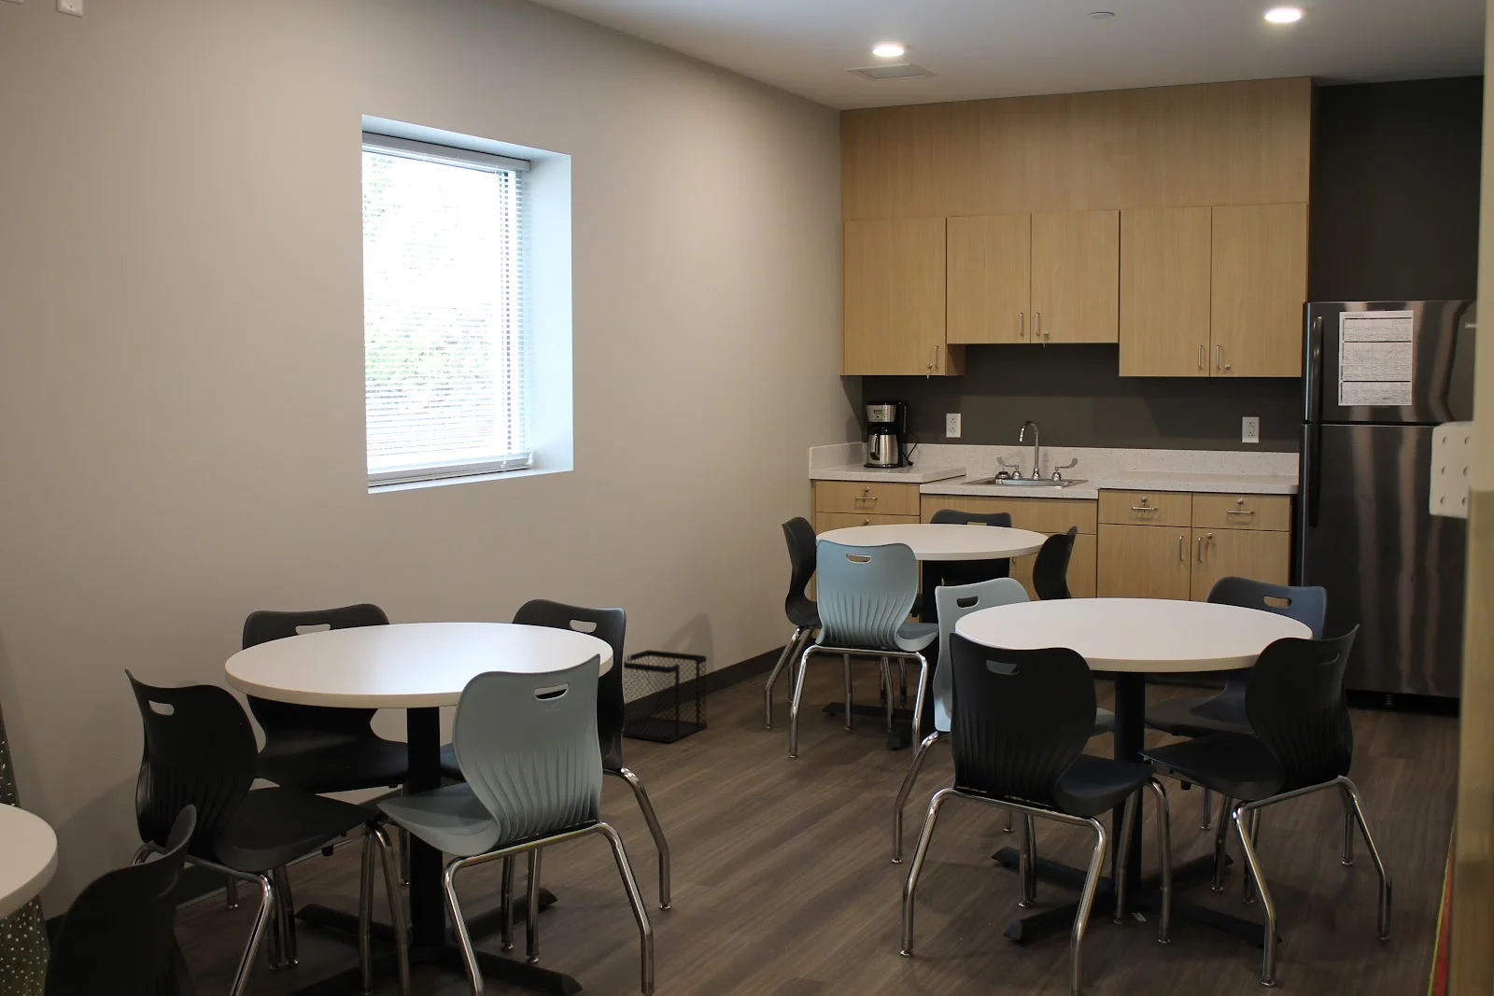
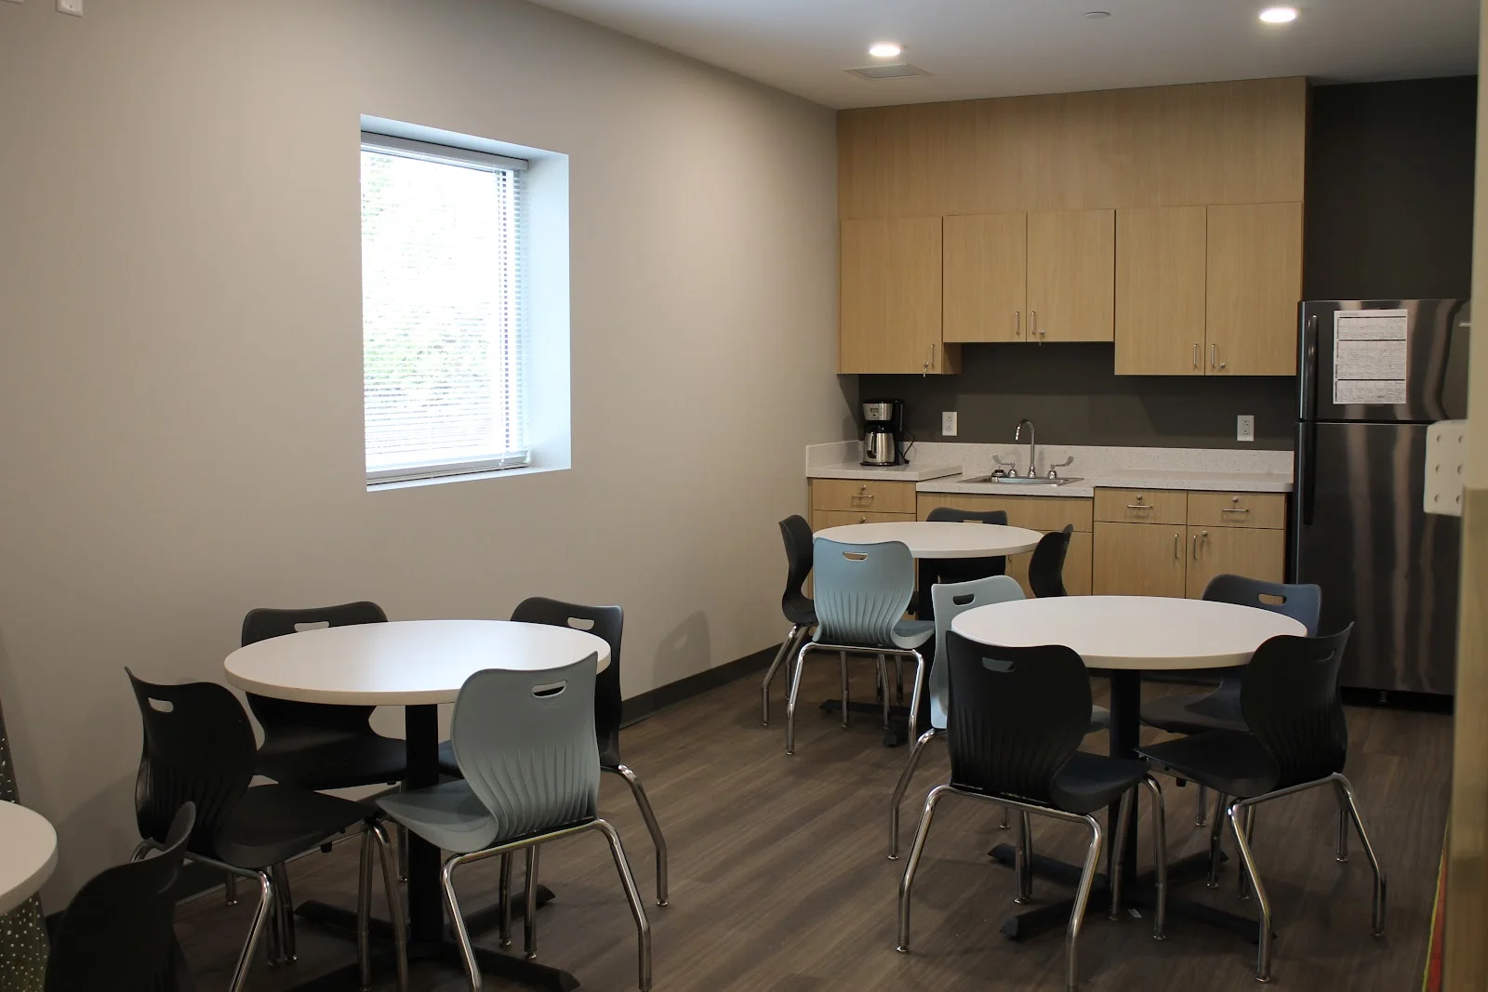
- wastebasket (658, 695)
